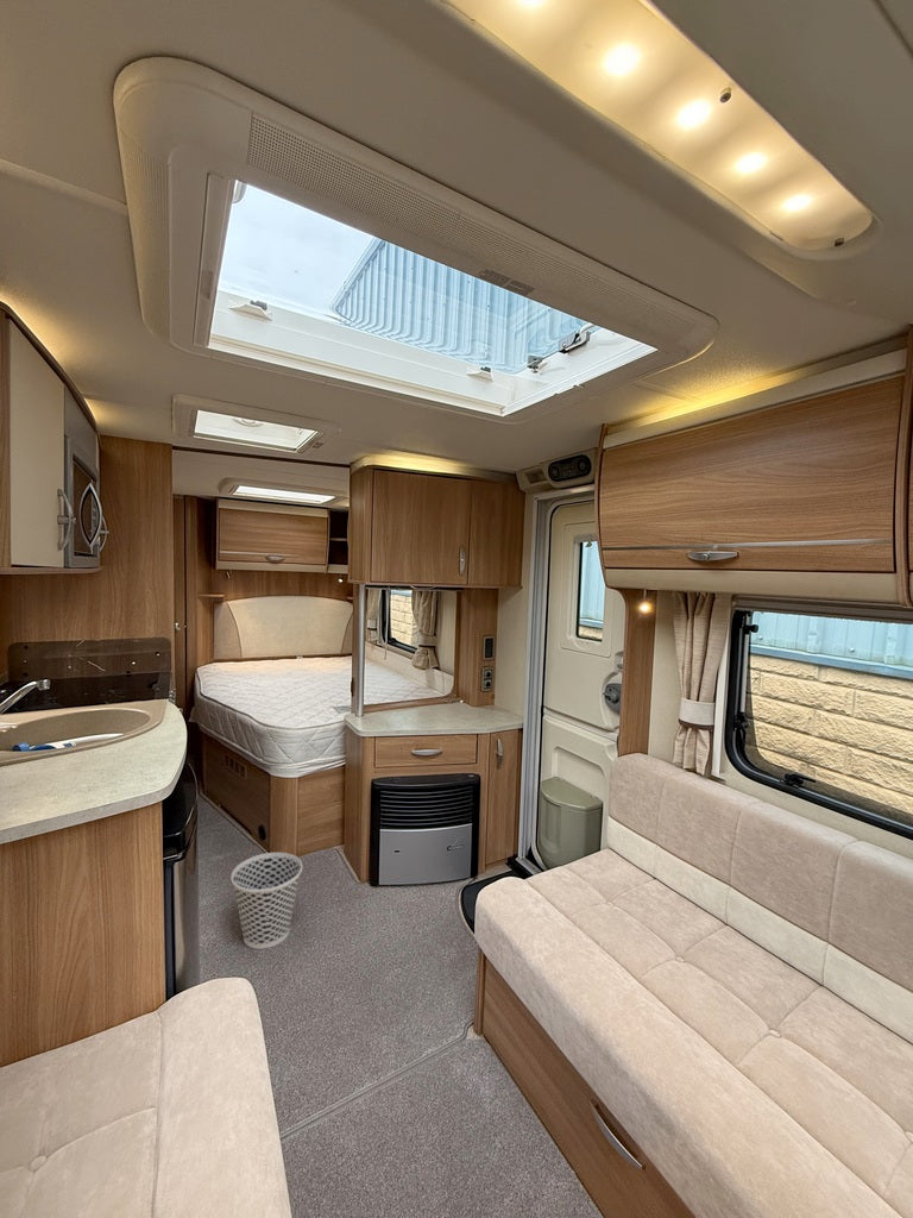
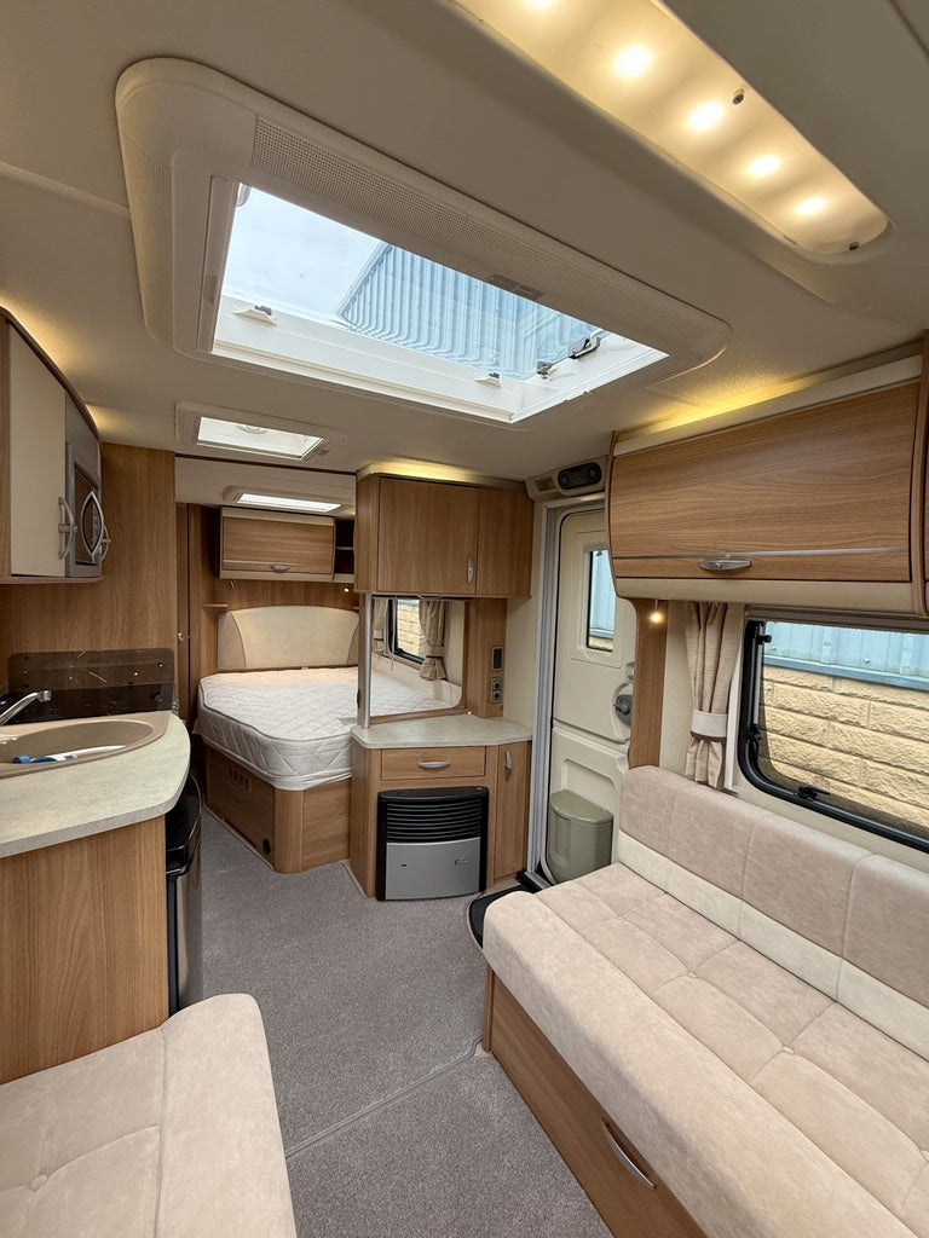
- wastebasket (266, 902)
